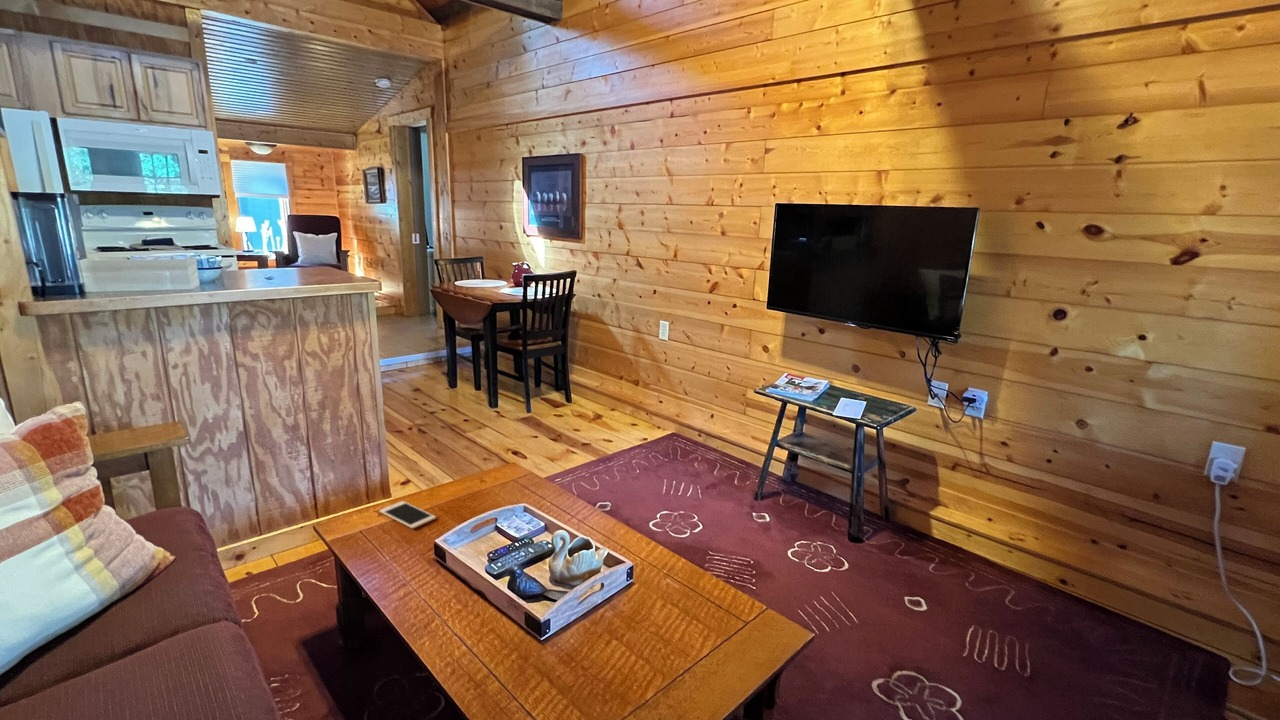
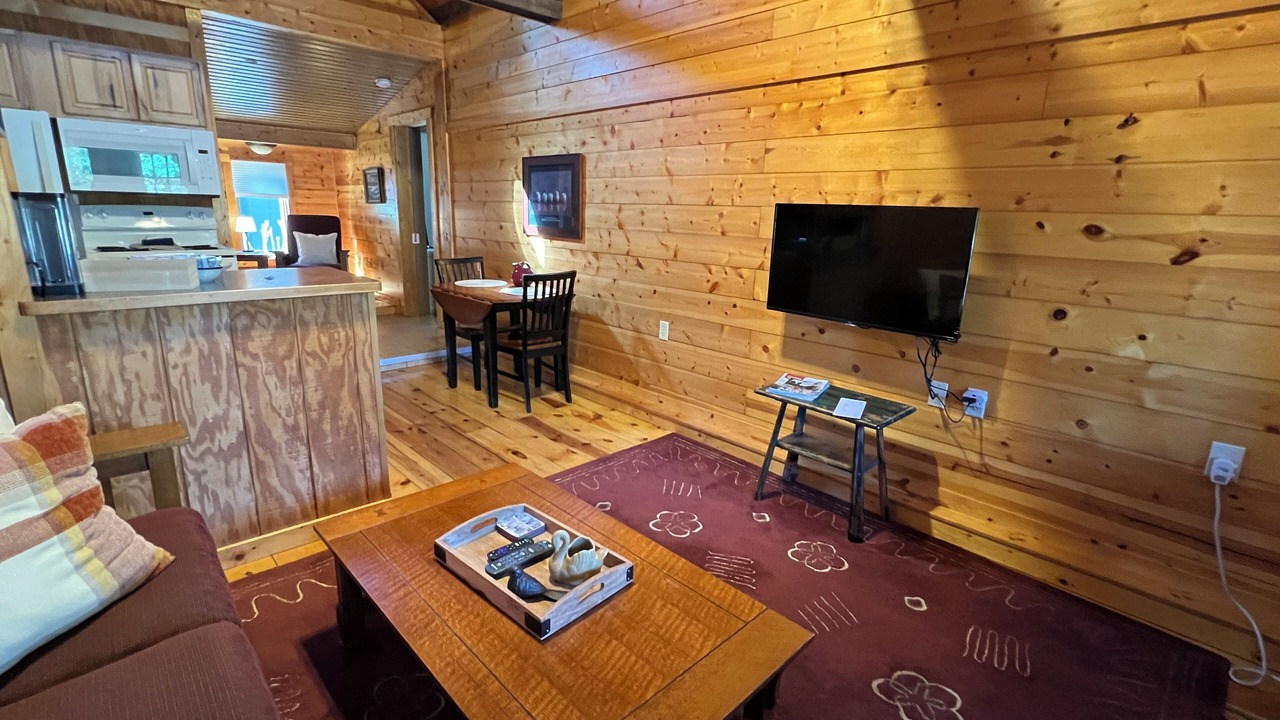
- cell phone (407, 514)
